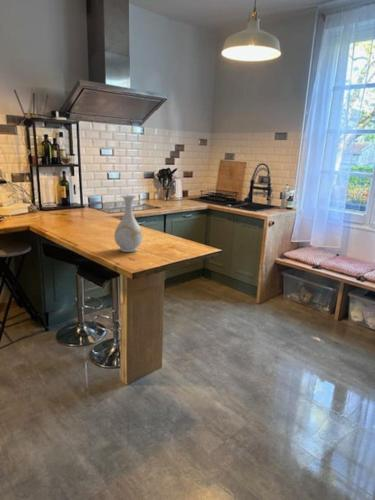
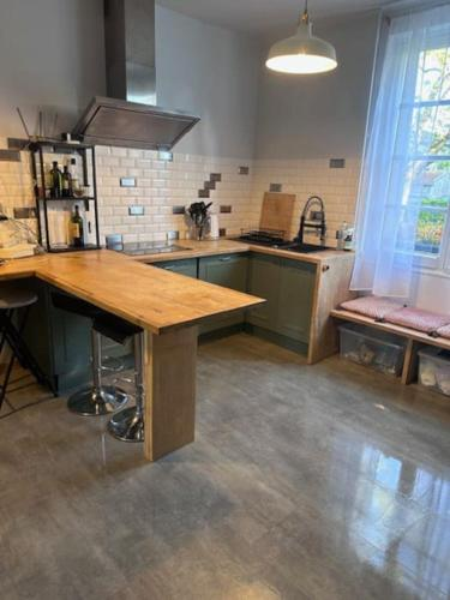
- vase (128, 223)
